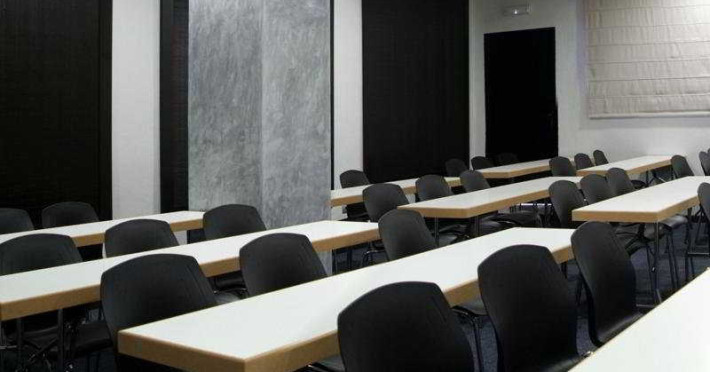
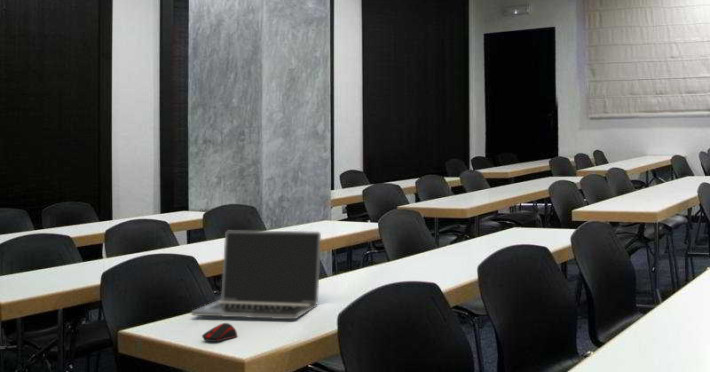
+ laptop (258, 272)
+ computer mouse (220, 331)
